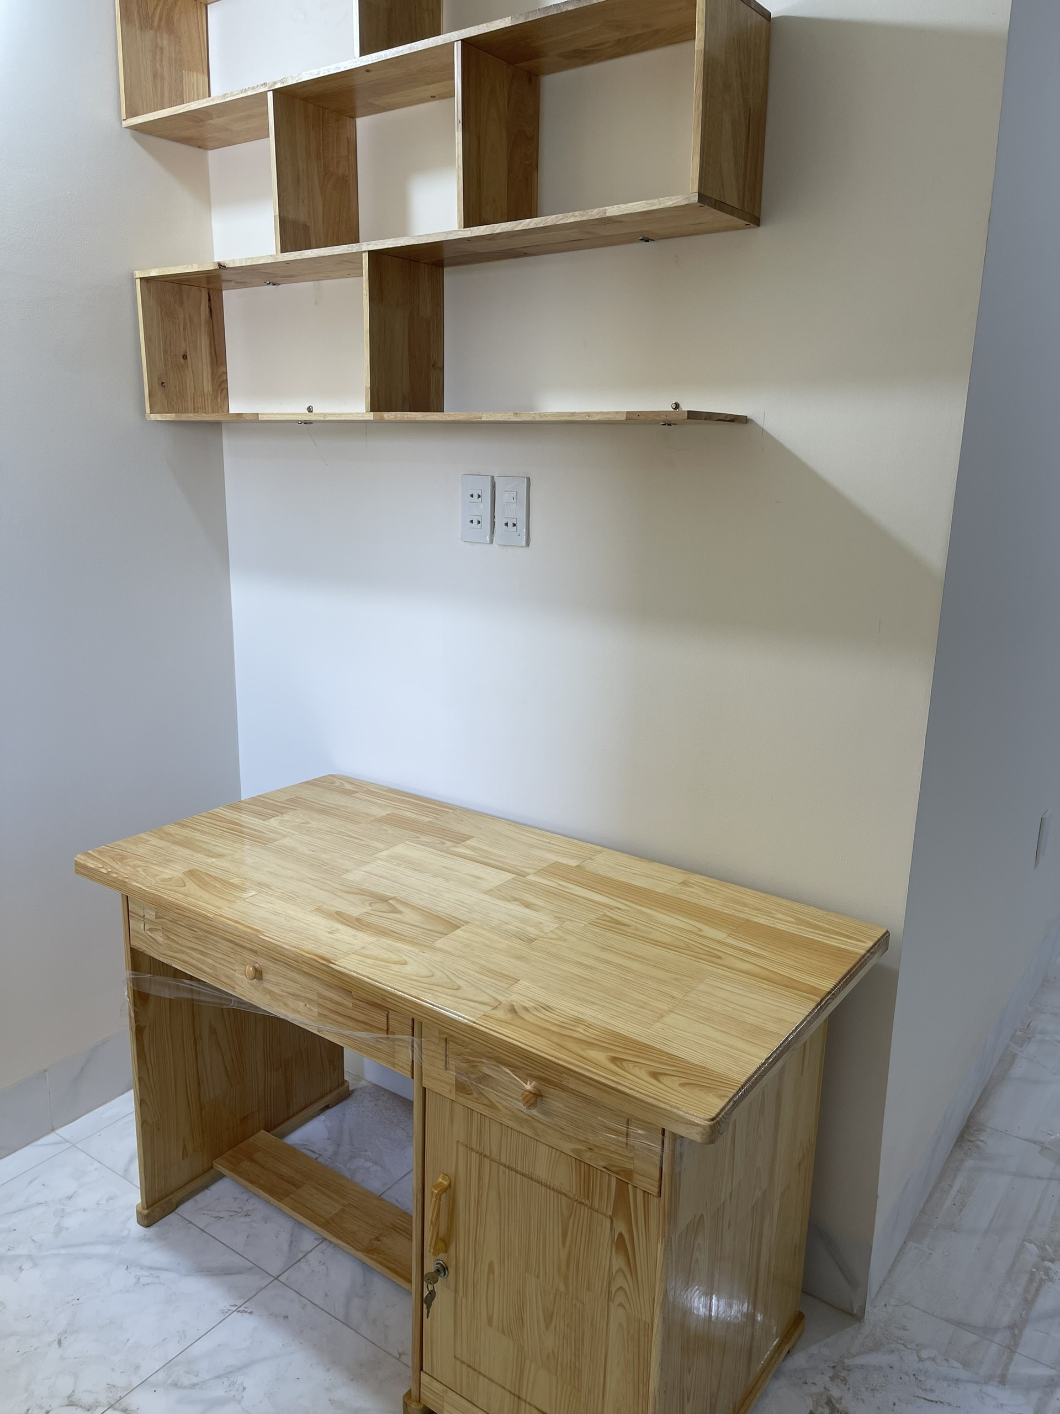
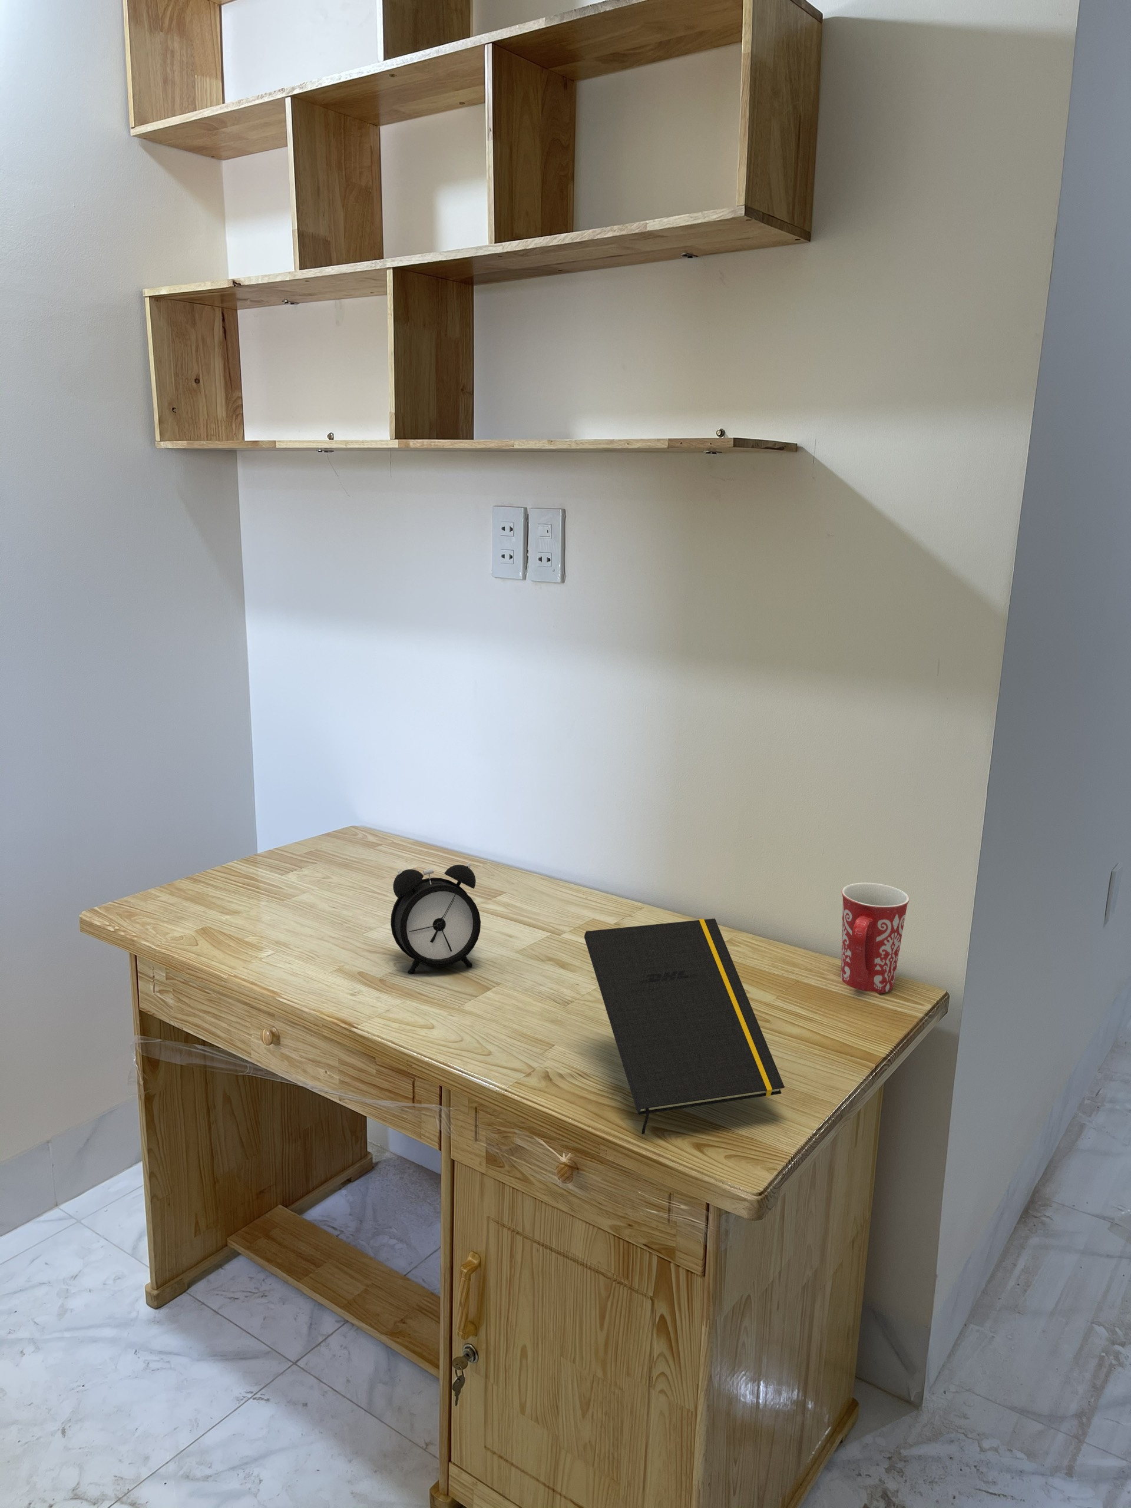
+ alarm clock (436, 918)
+ mug (867, 943)
+ notepad (678, 1021)
